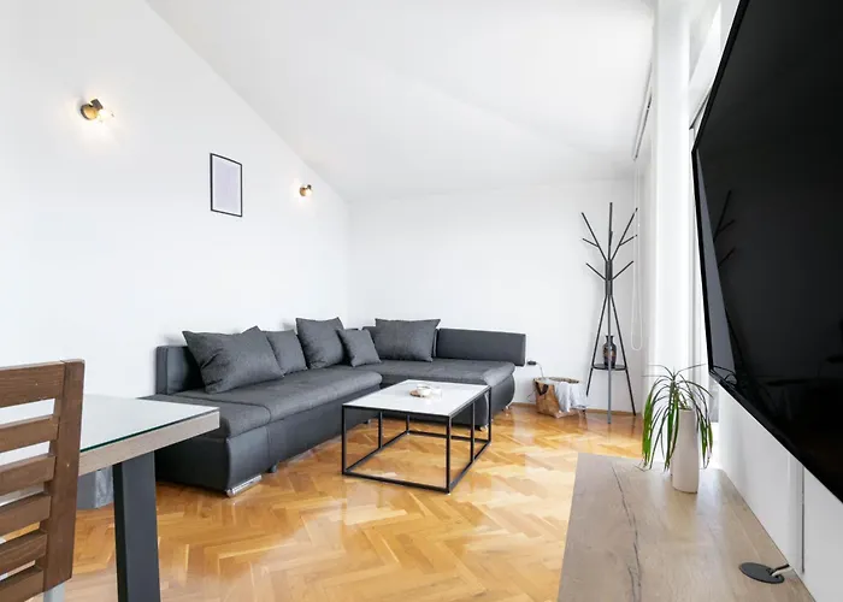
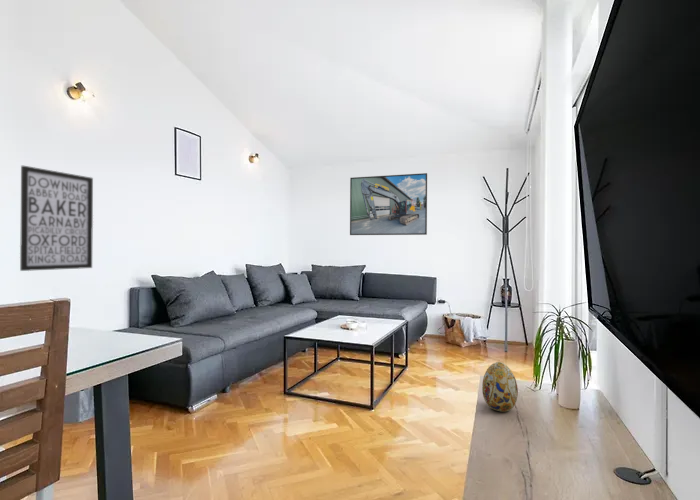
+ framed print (387, 205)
+ decorative egg (499, 385)
+ wall art (59, 220)
